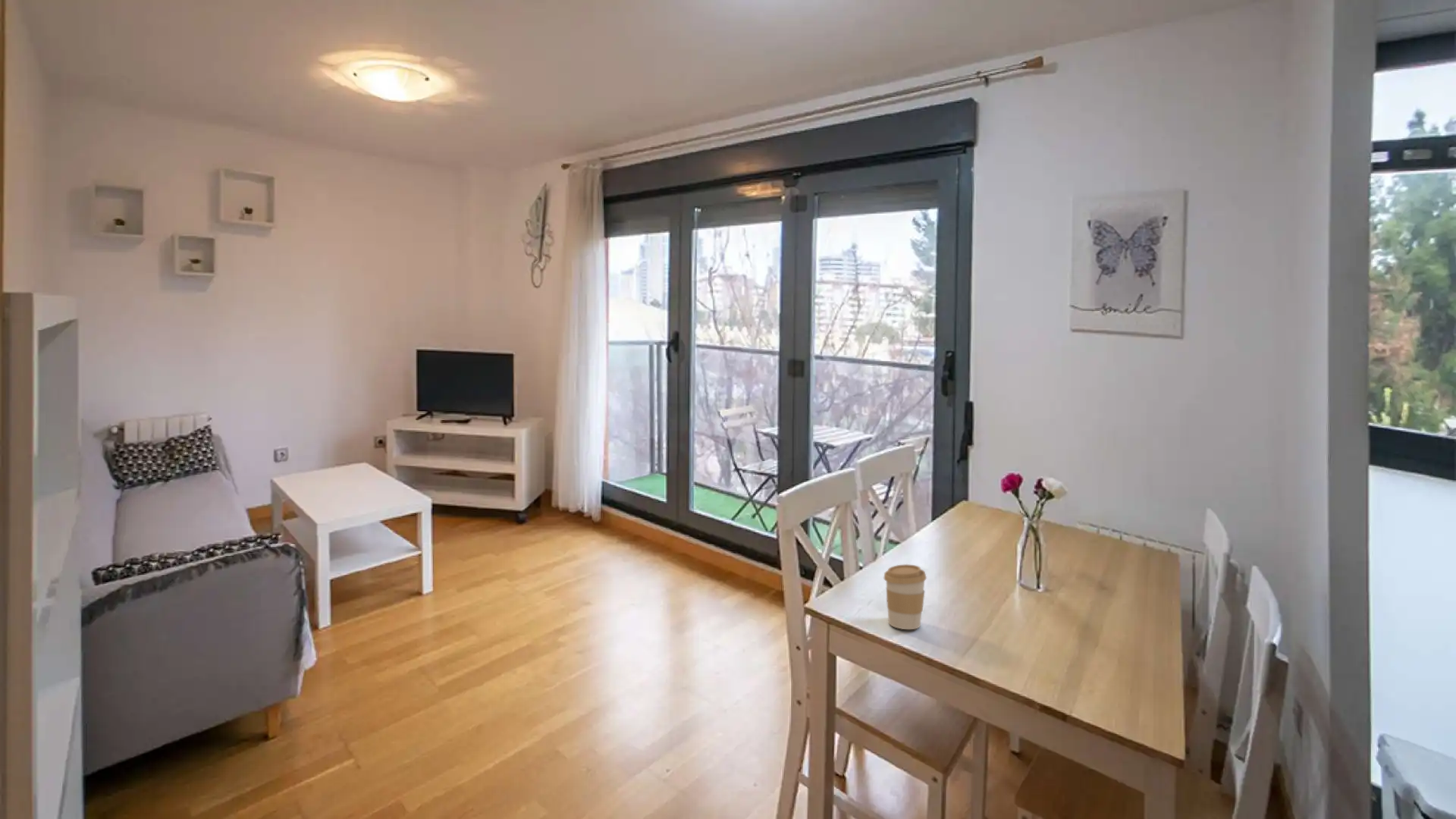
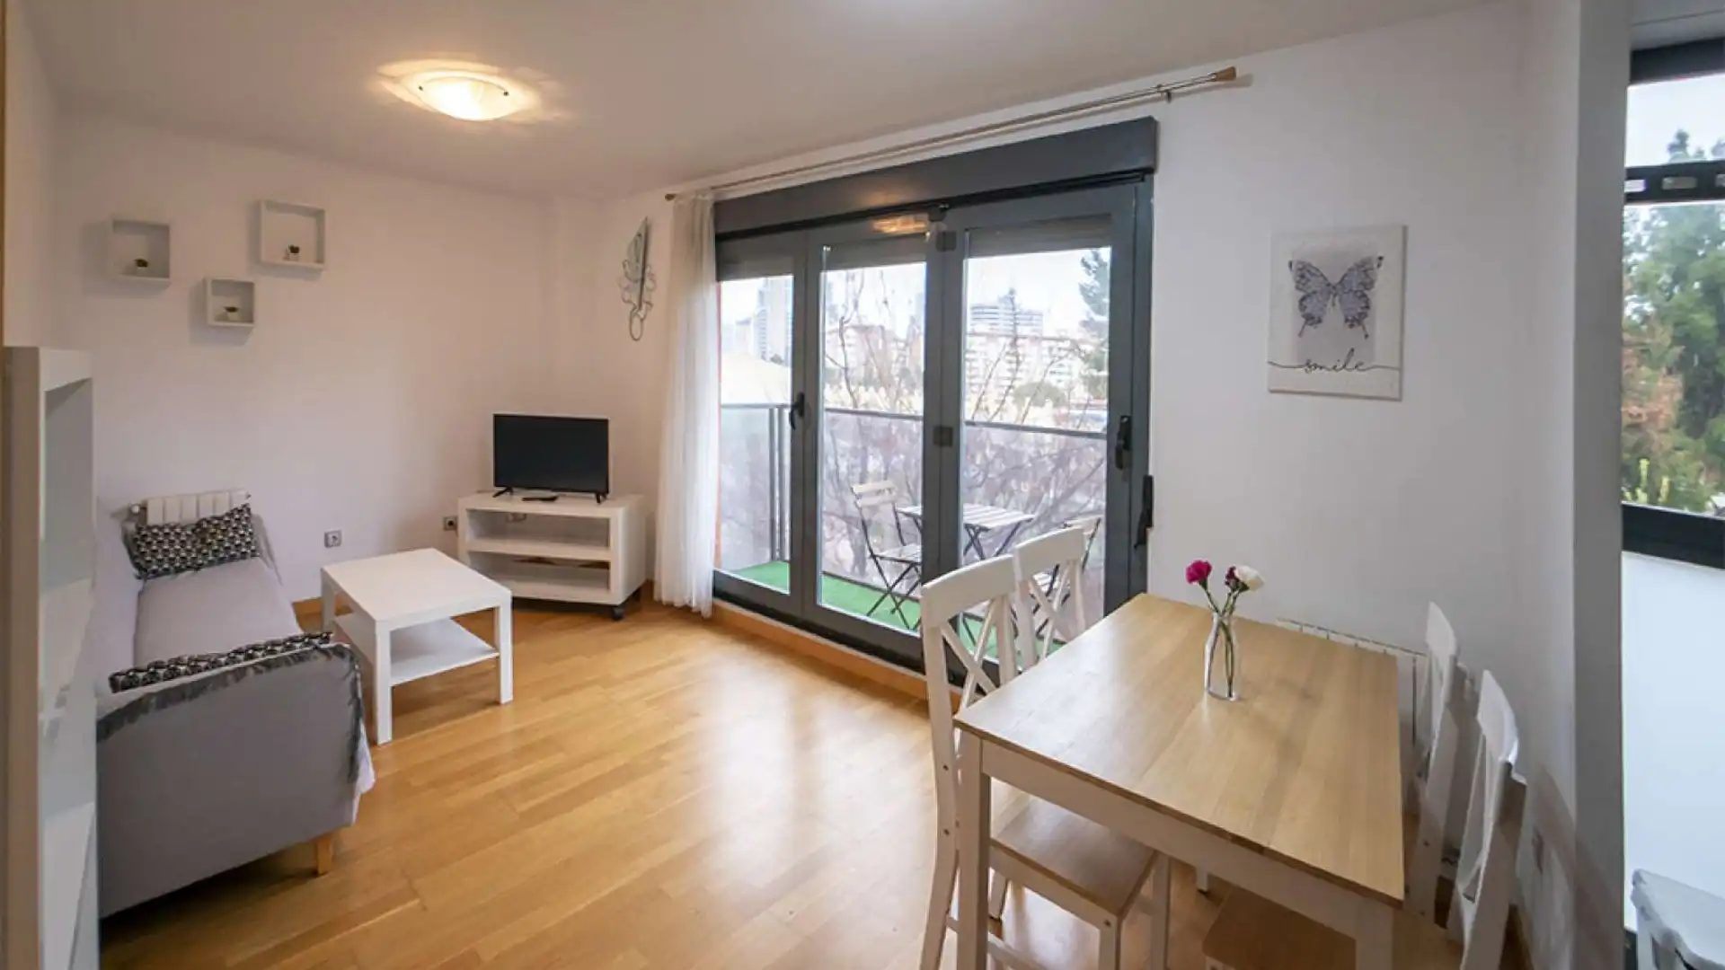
- coffee cup (905, 595)
